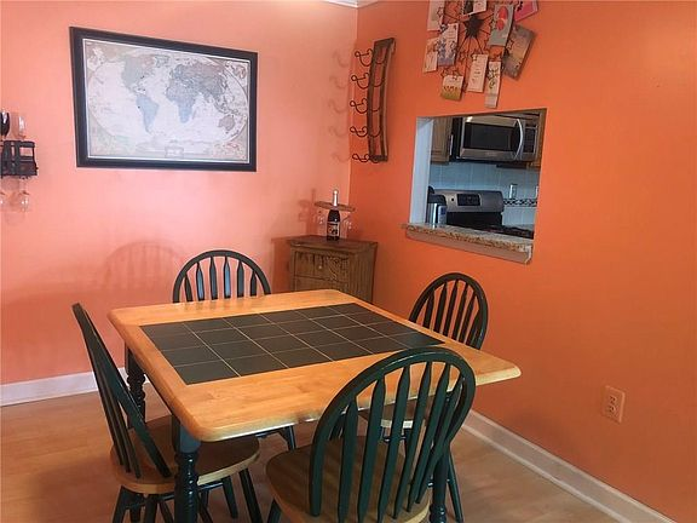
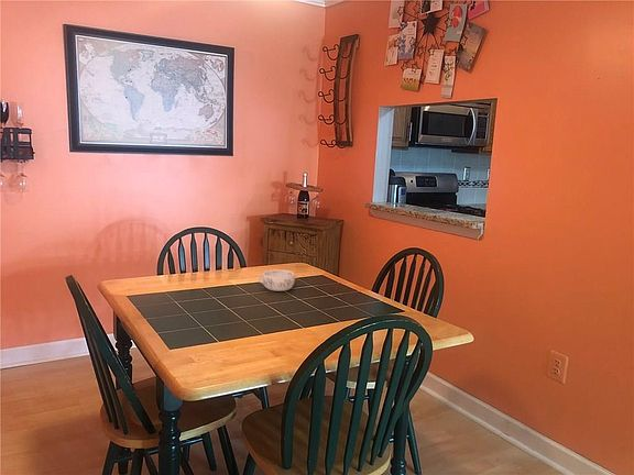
+ decorative bowl (275, 280)
